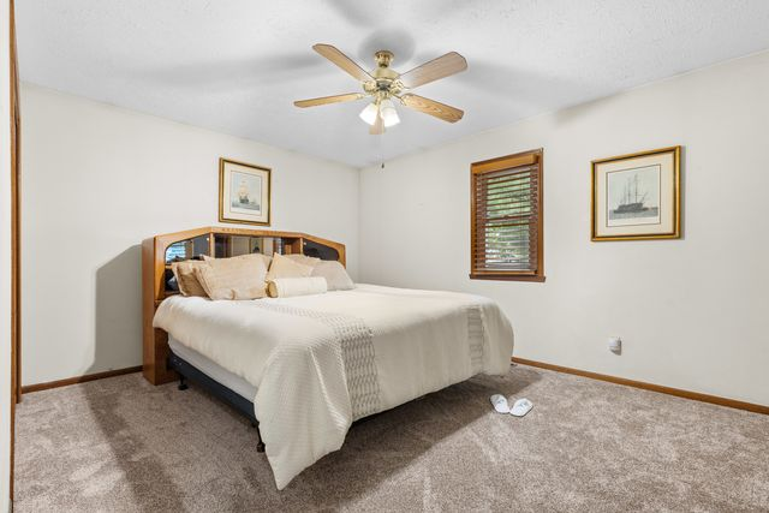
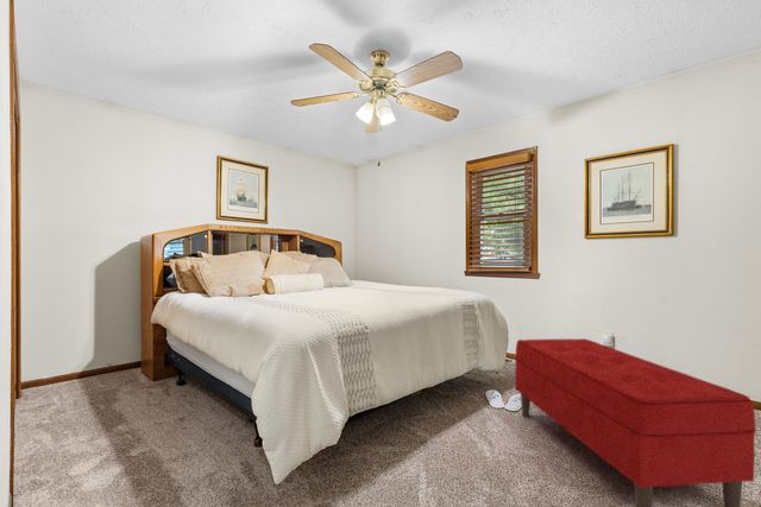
+ bench (604, 406)
